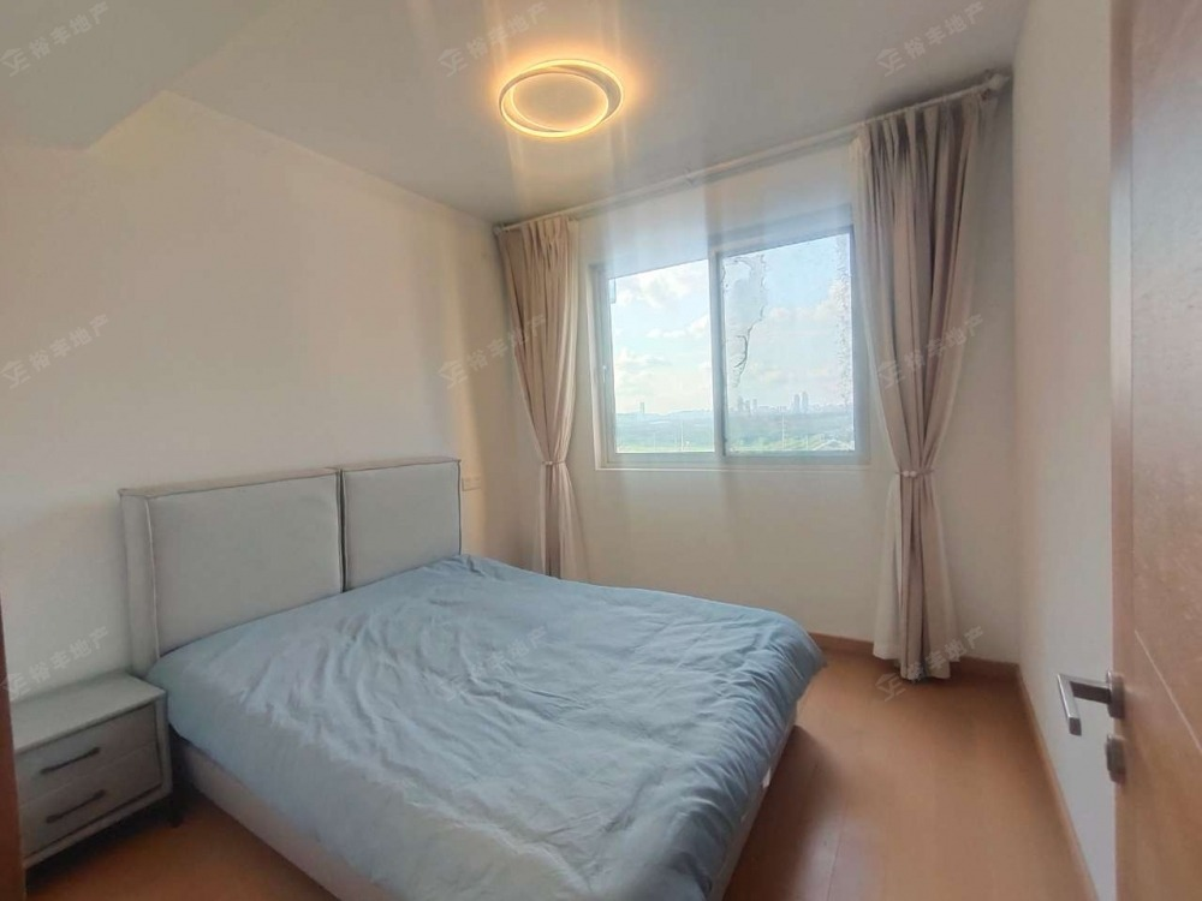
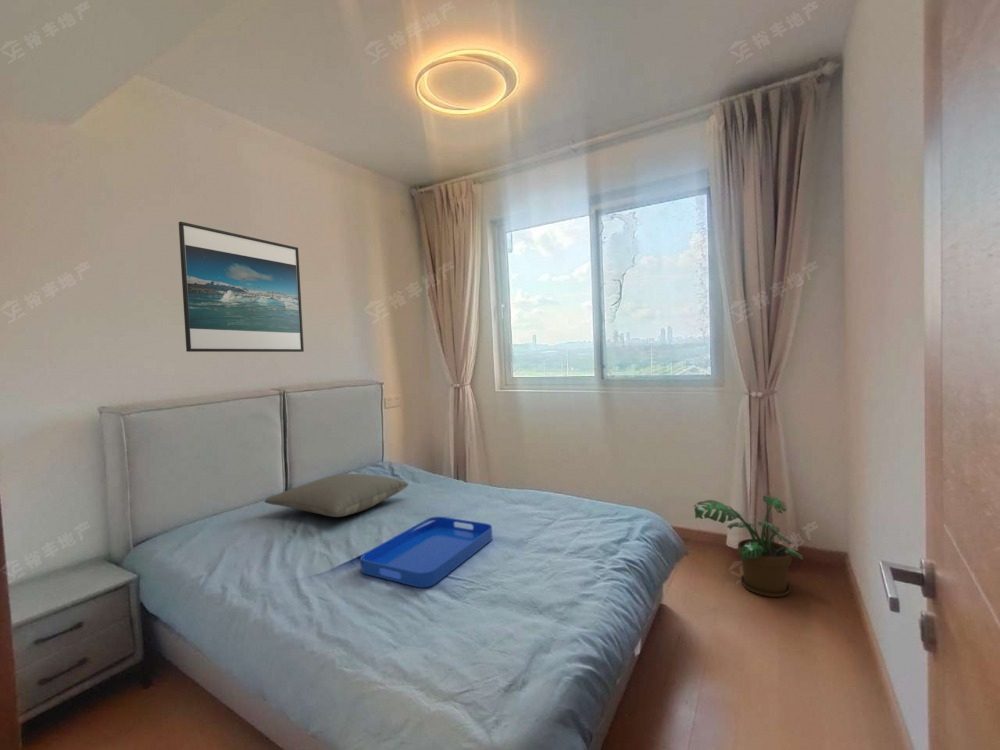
+ serving tray (431, 546)
+ pillow (339, 492)
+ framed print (248, 294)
+ potted plant (747, 540)
